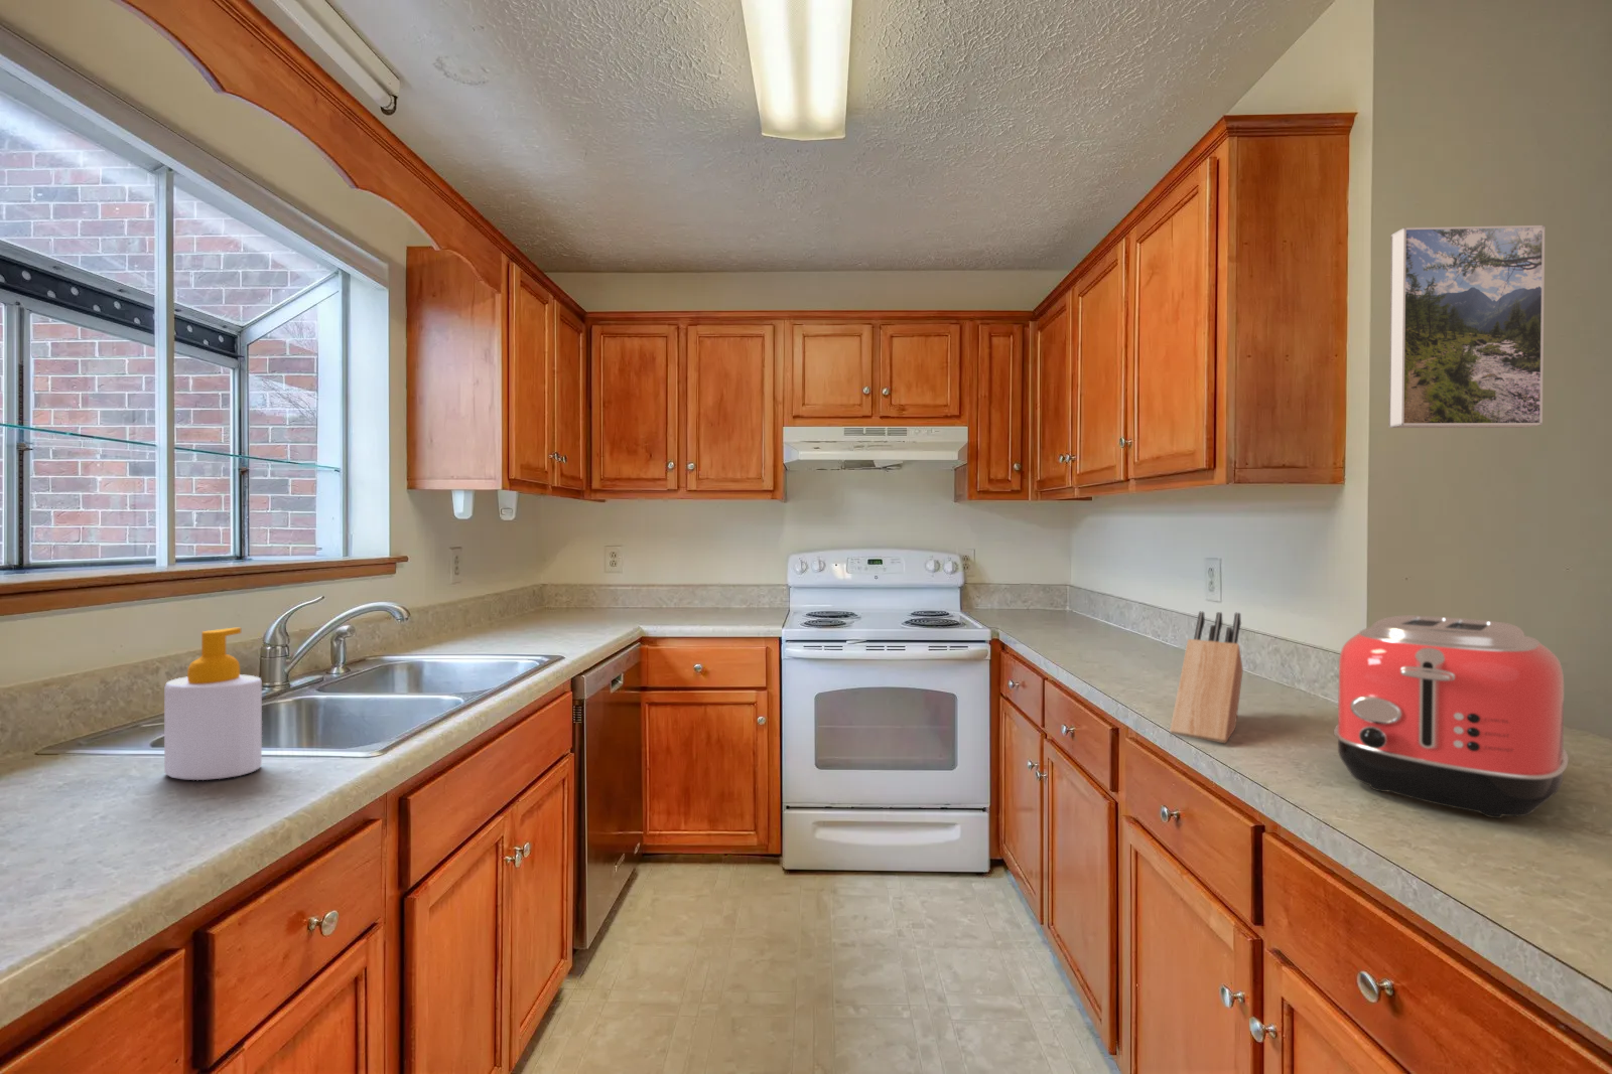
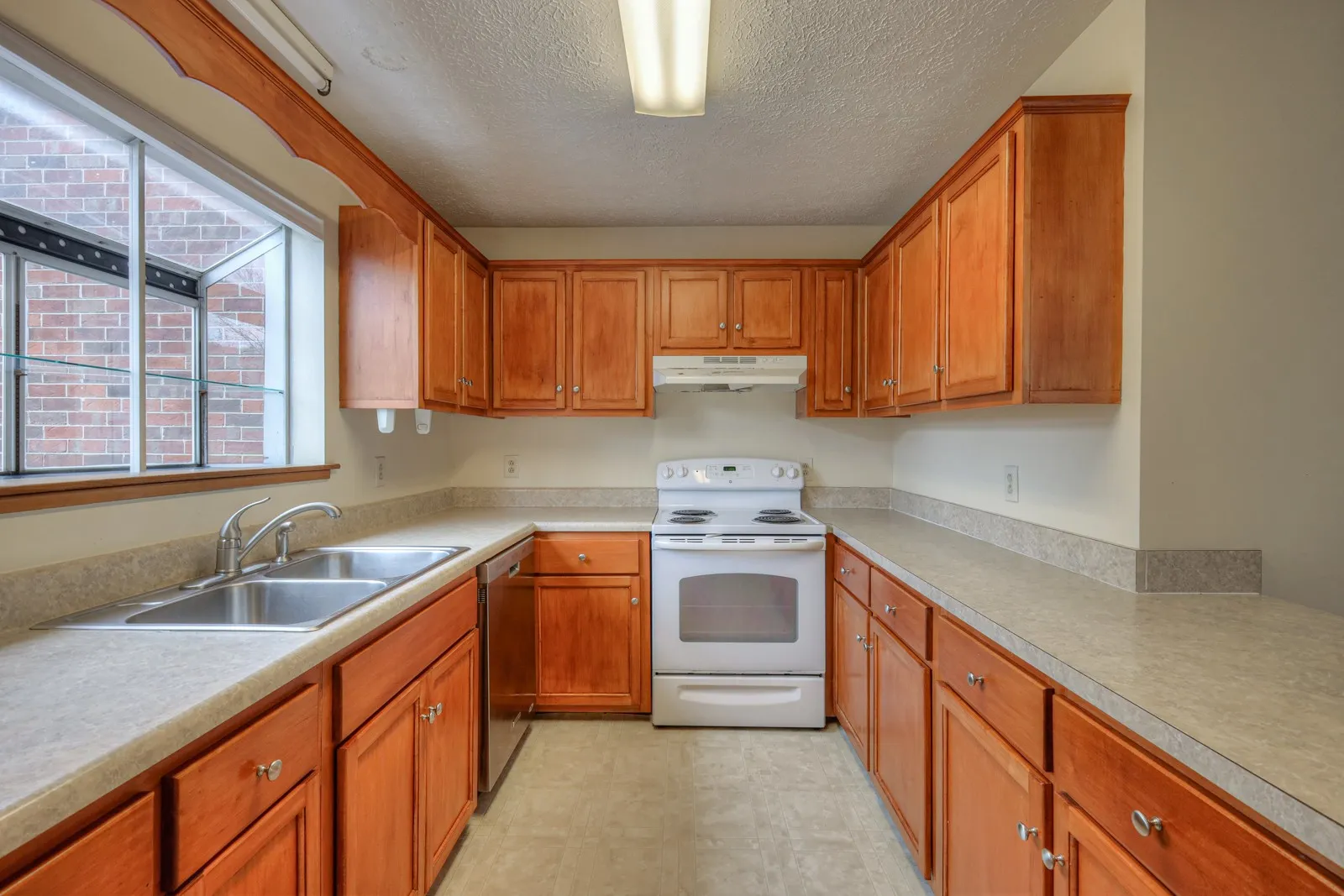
- toaster (1443, 705)
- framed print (1464, 328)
- soap bottle (213, 700)
- knife block (1210, 669)
